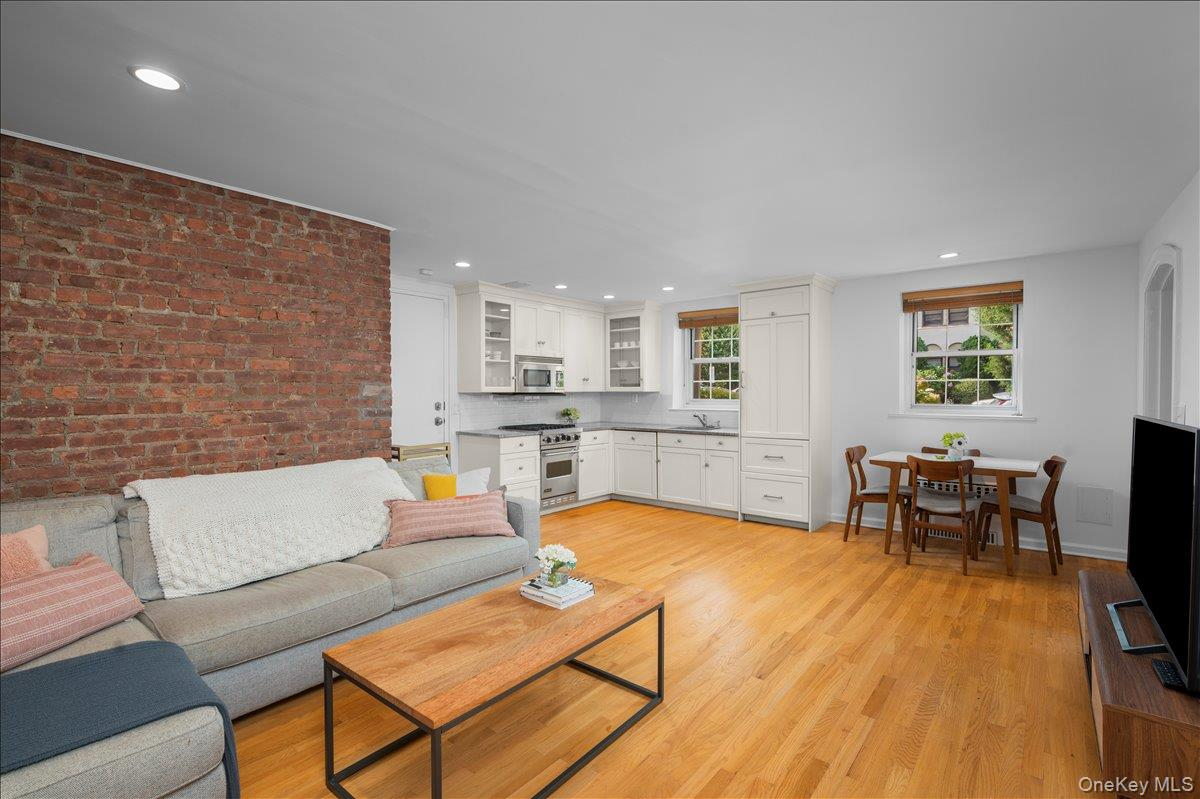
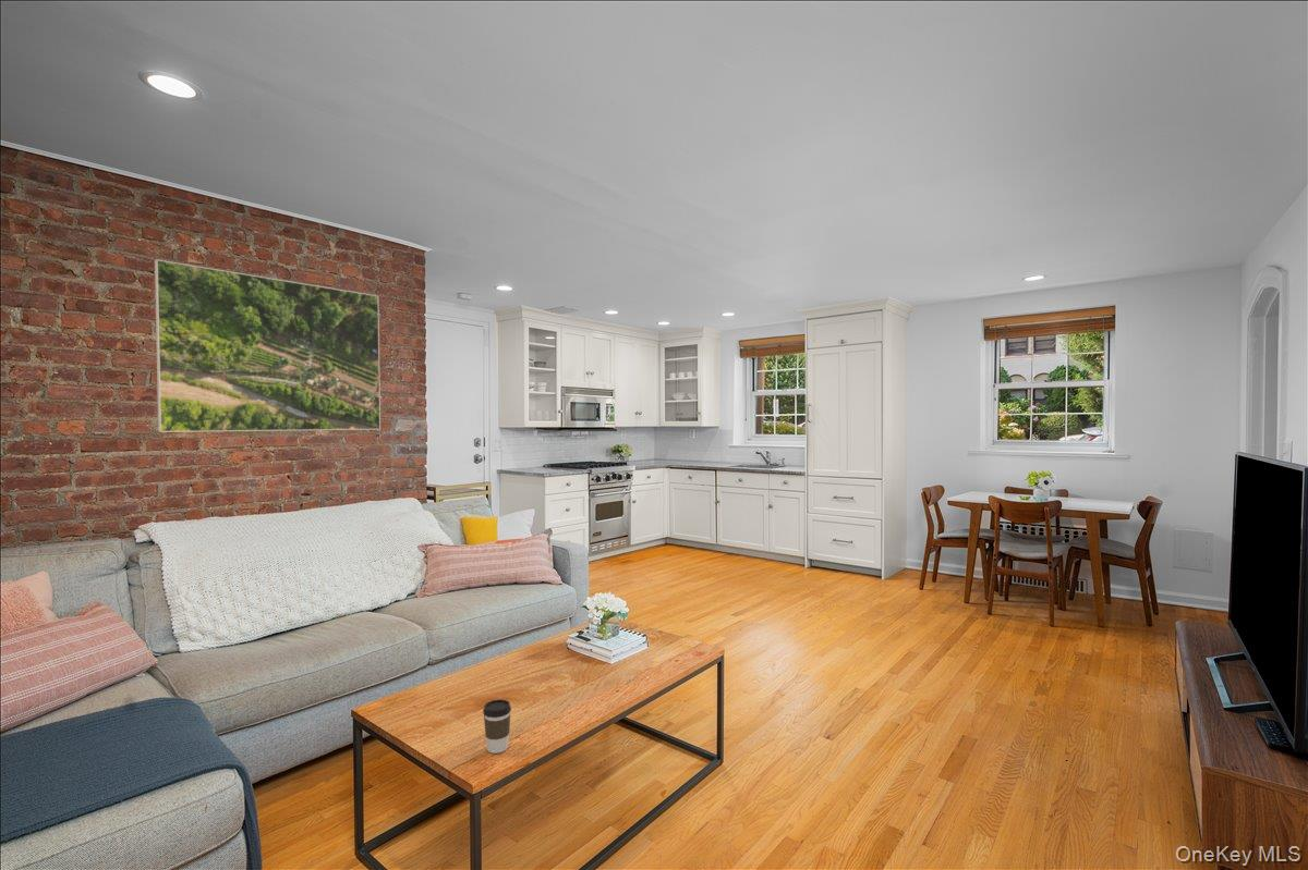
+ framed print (281, 355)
+ coffee cup (497, 726)
